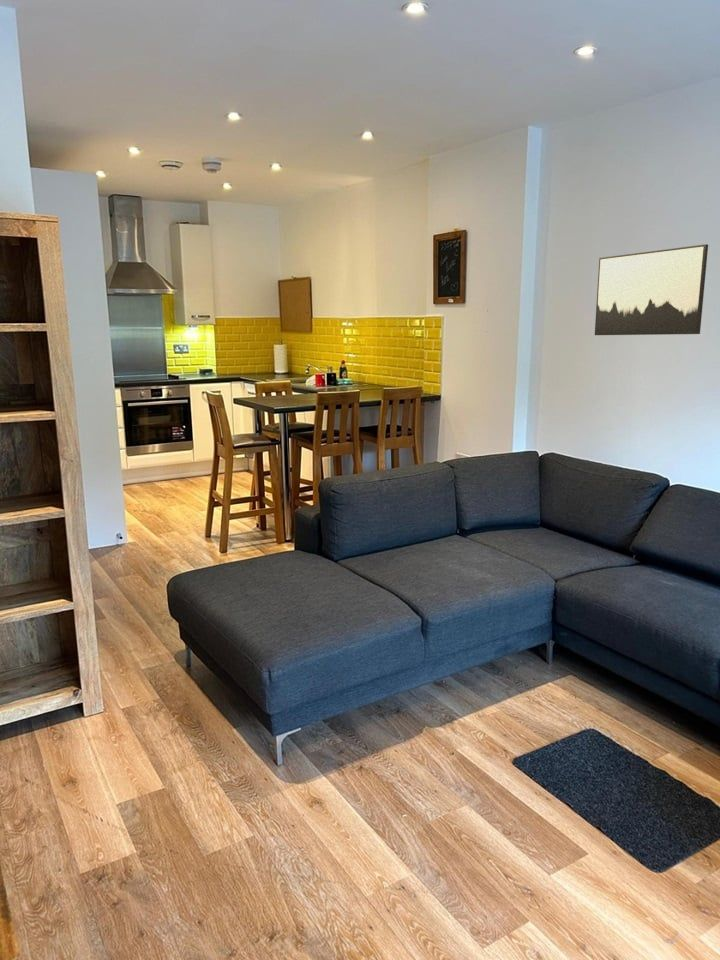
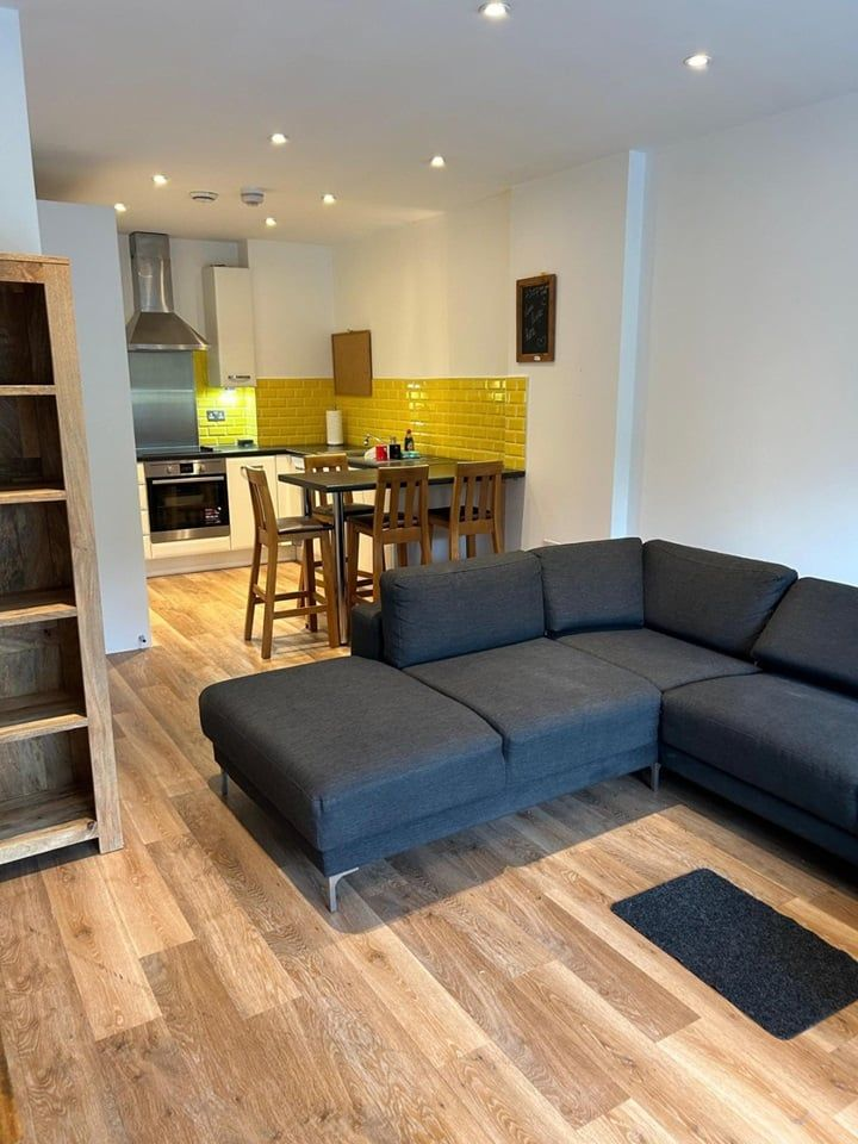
- wall art (646, 293)
